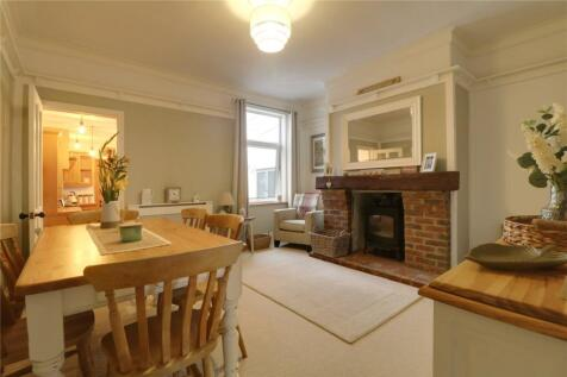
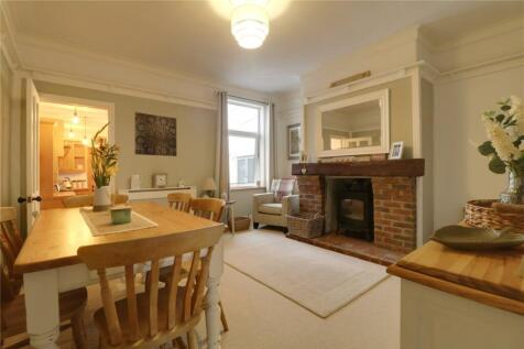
+ wall art (156, 135)
